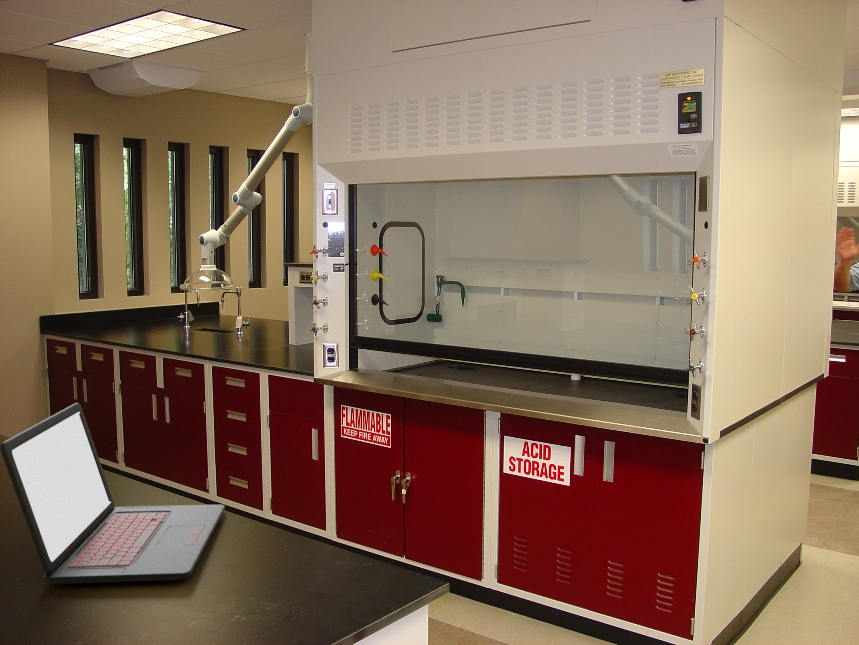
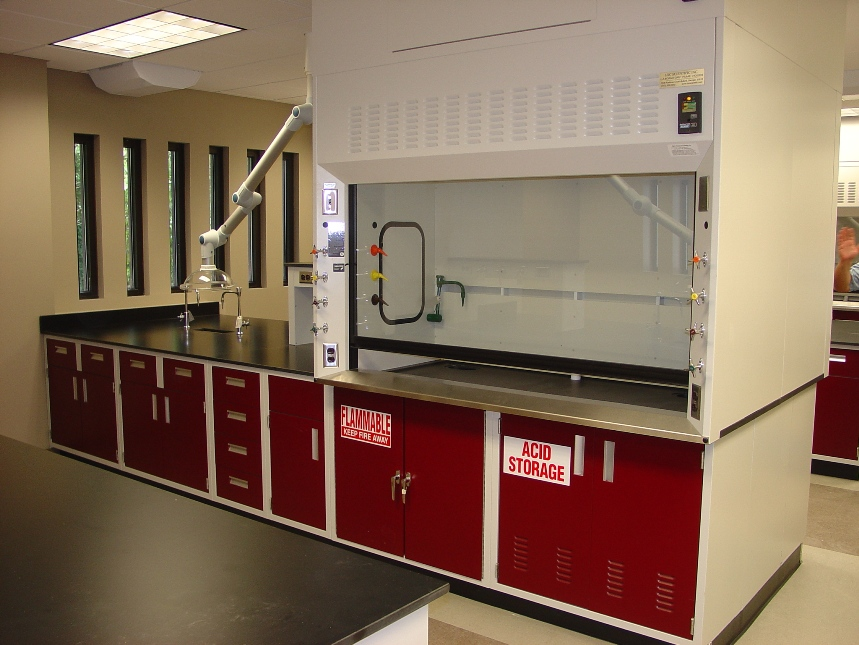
- laptop (108, 487)
